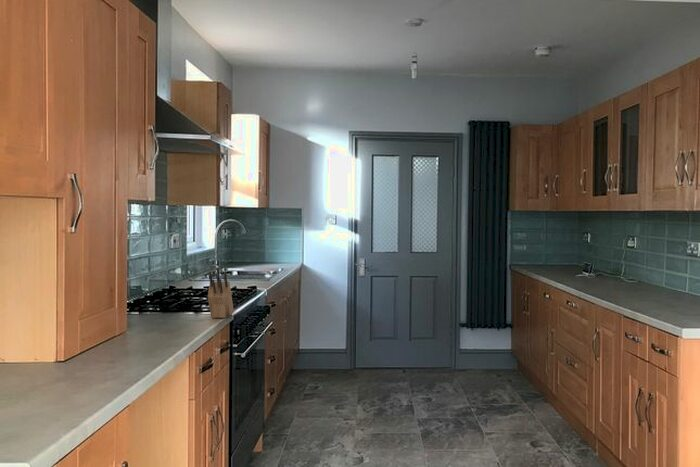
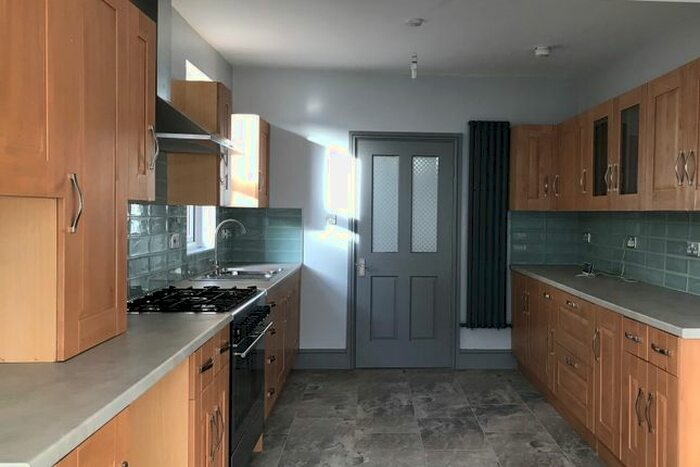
- knife block (220, 292)
